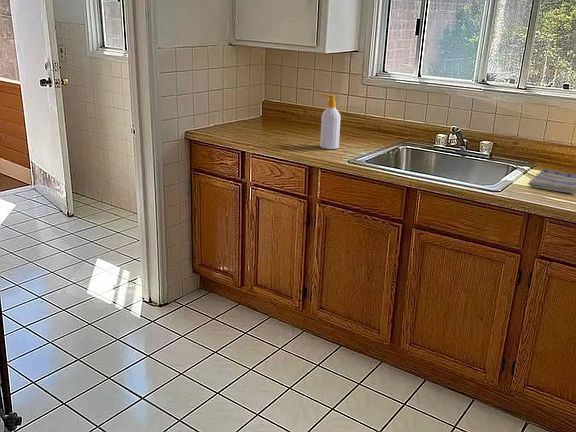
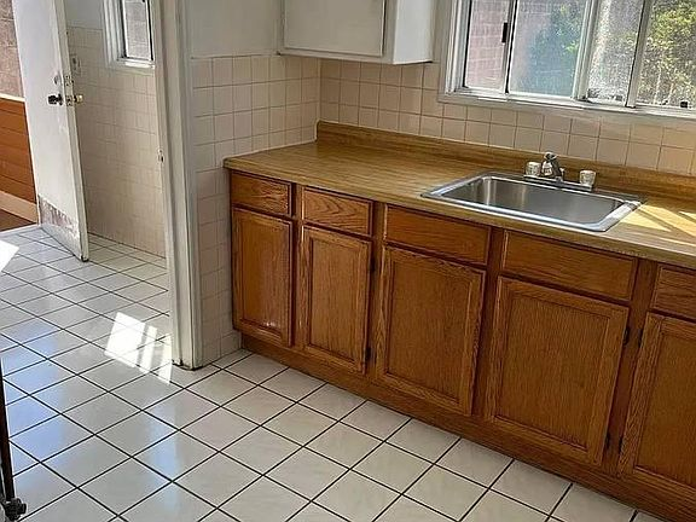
- soap bottle (329, 121)
- dish towel (558, 180)
